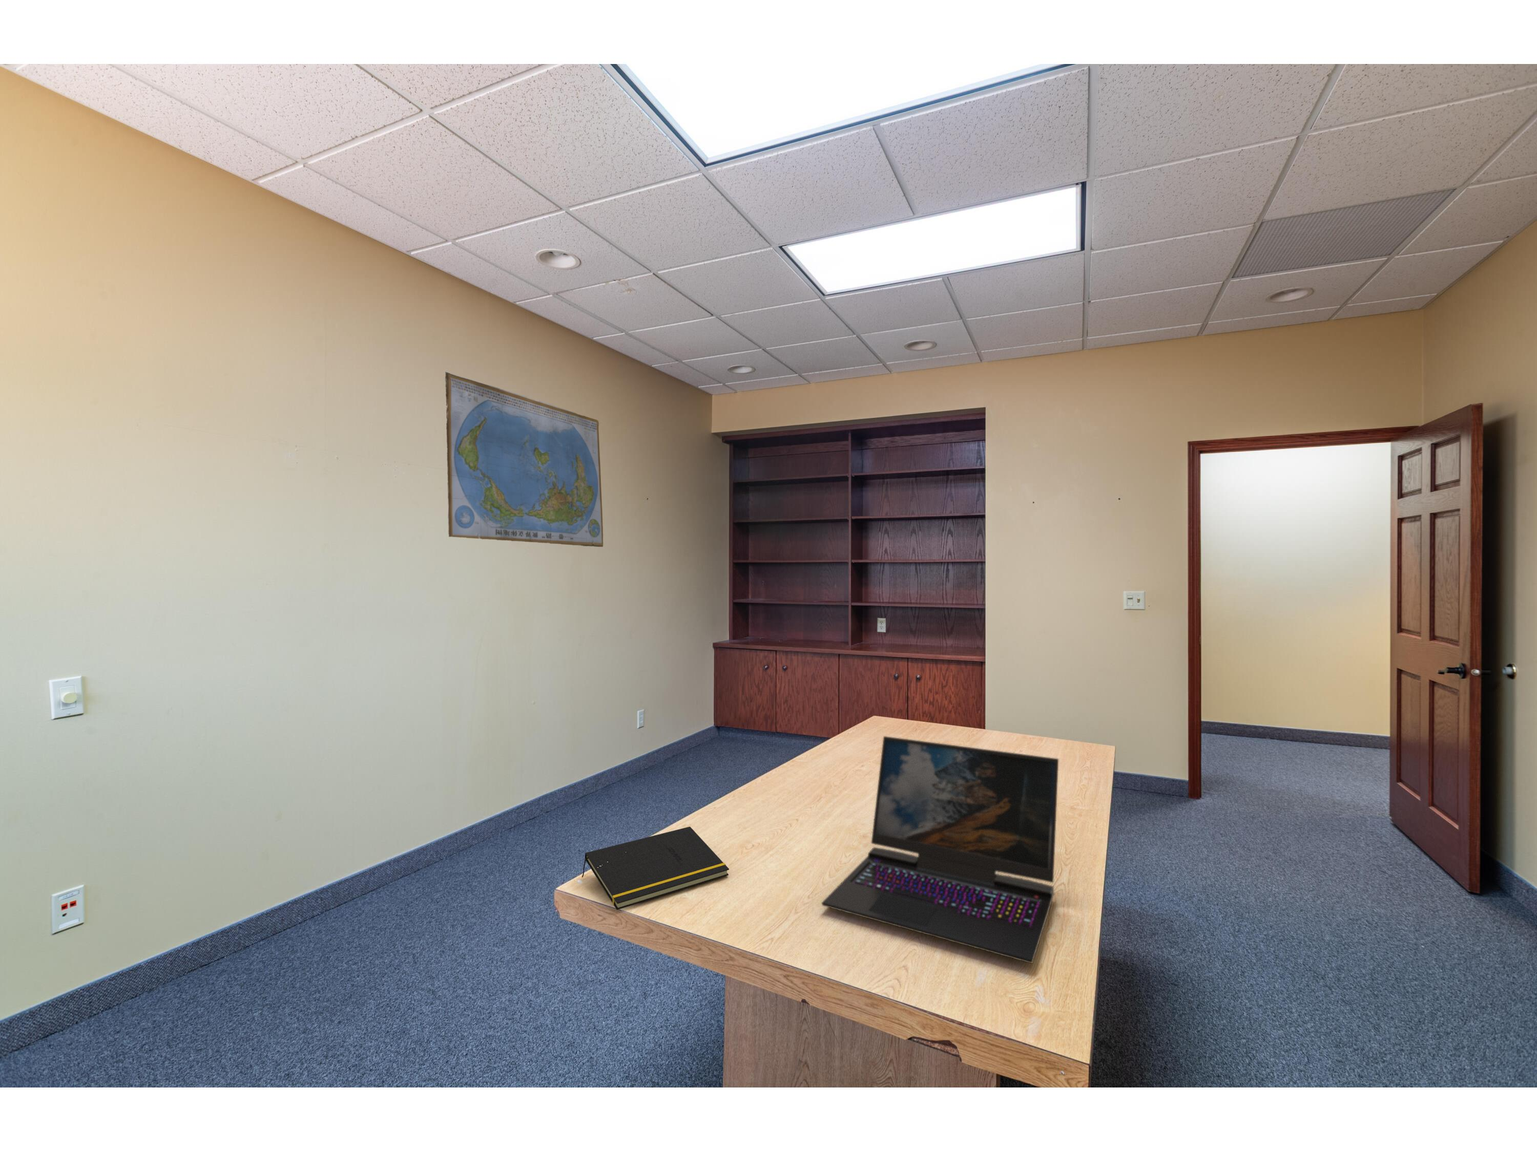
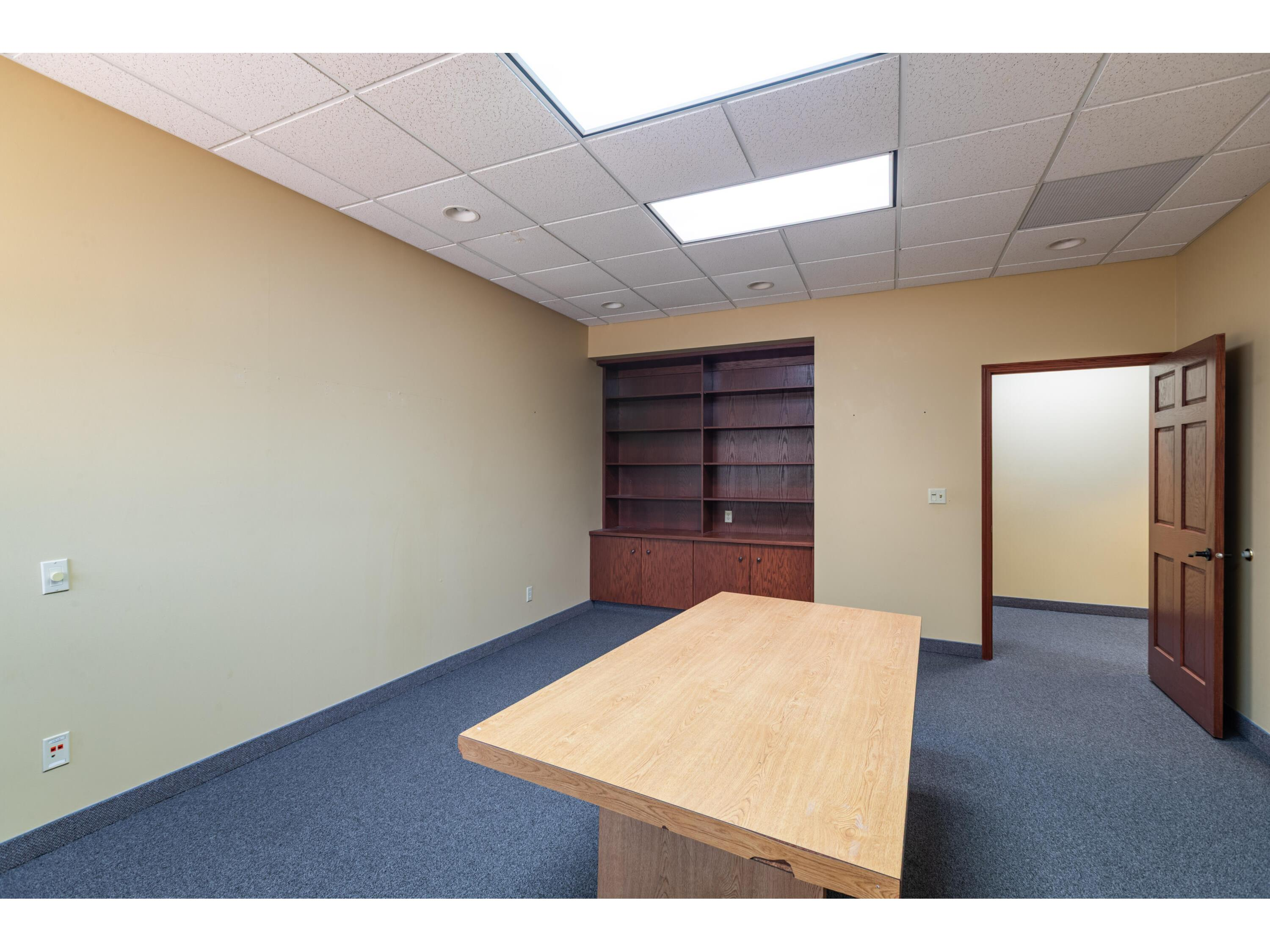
- world map (535, 471)
- notepad (657, 864)
- laptop (945, 833)
